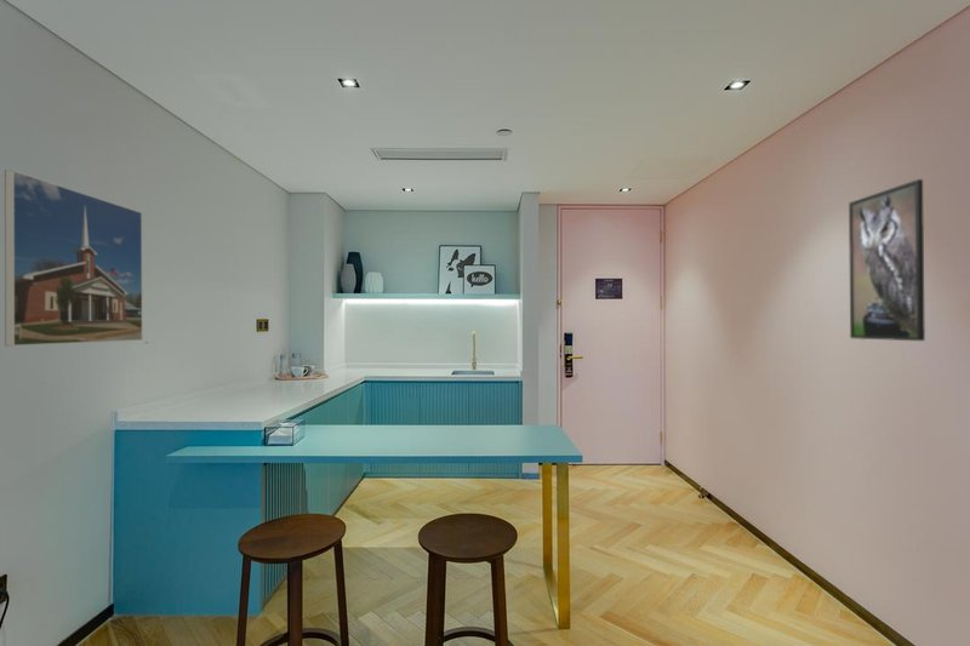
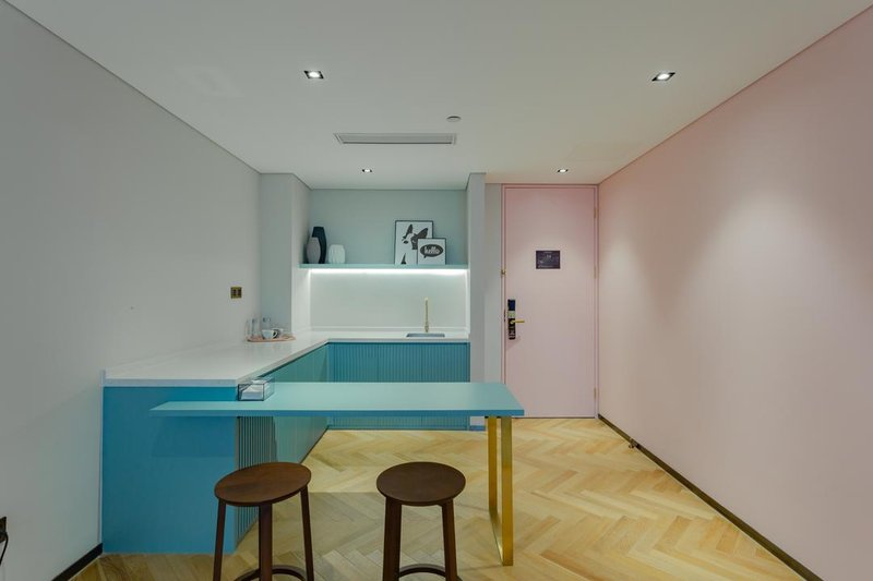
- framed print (84, 268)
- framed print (883, 265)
